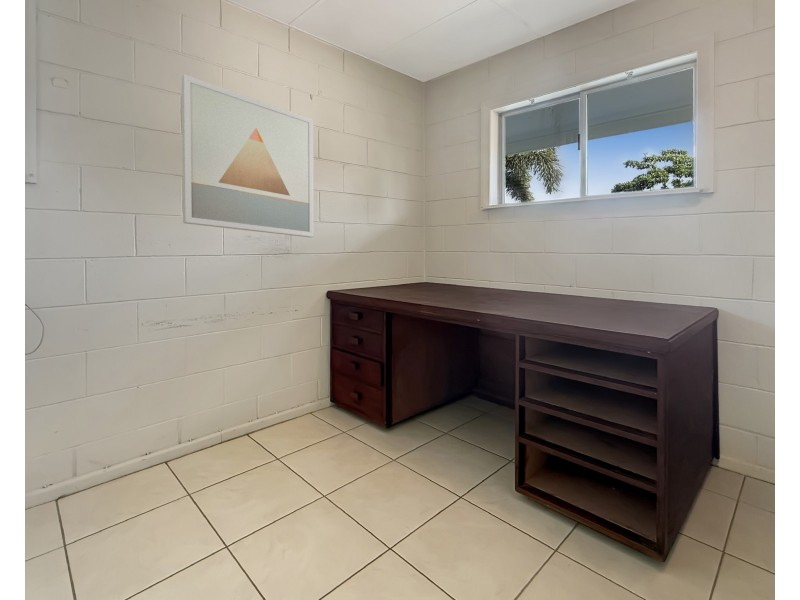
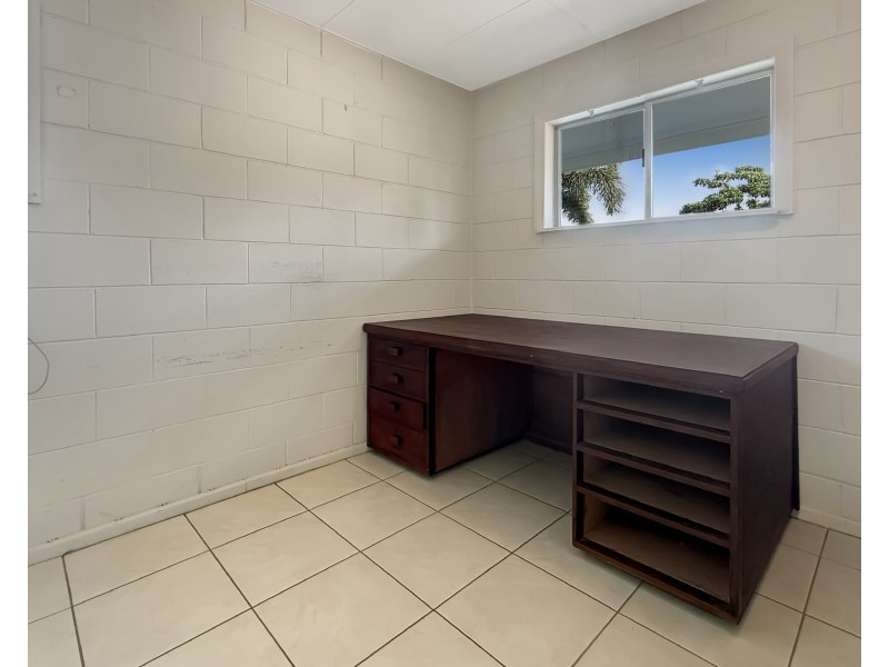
- wall art (255, 165)
